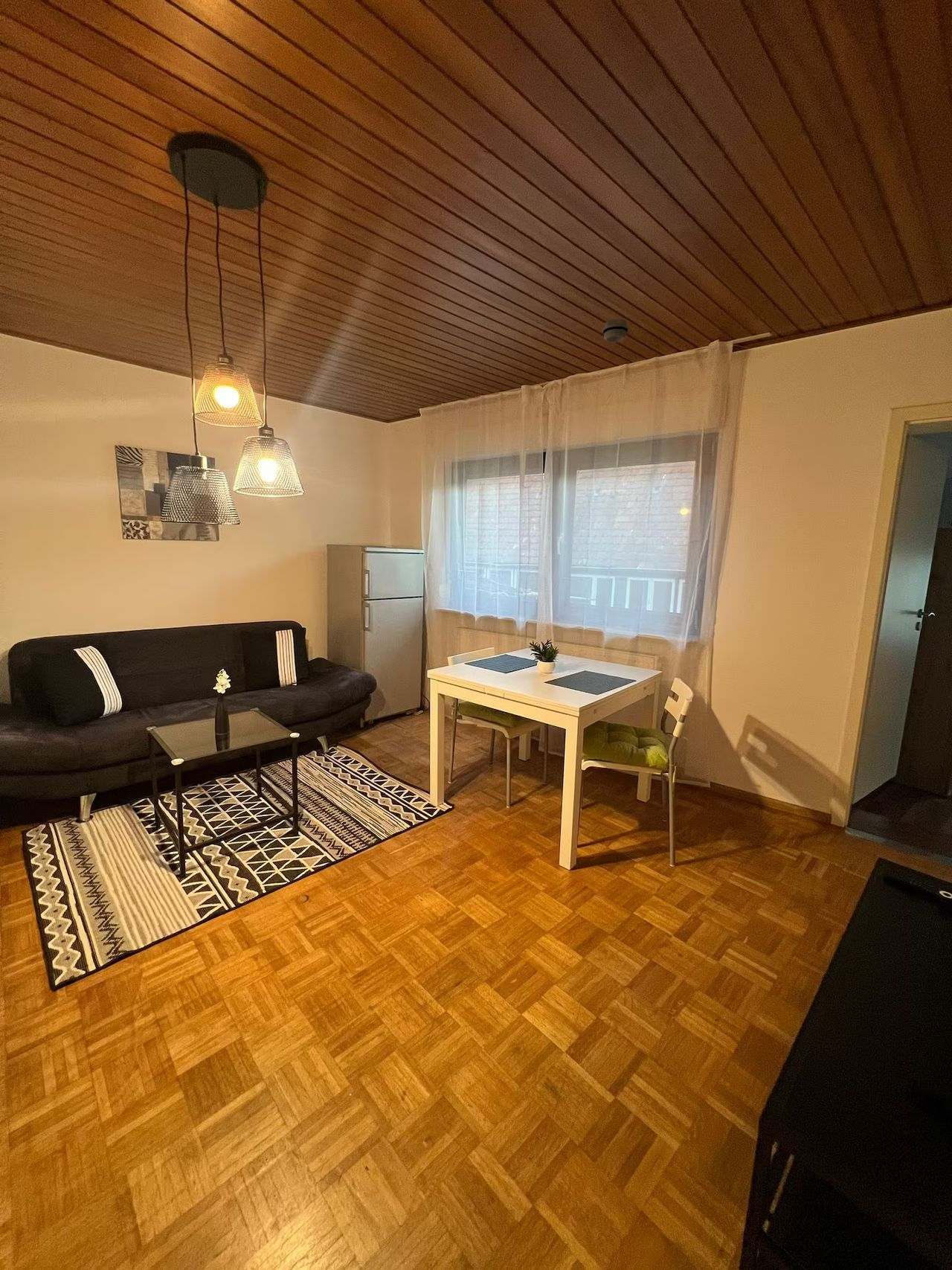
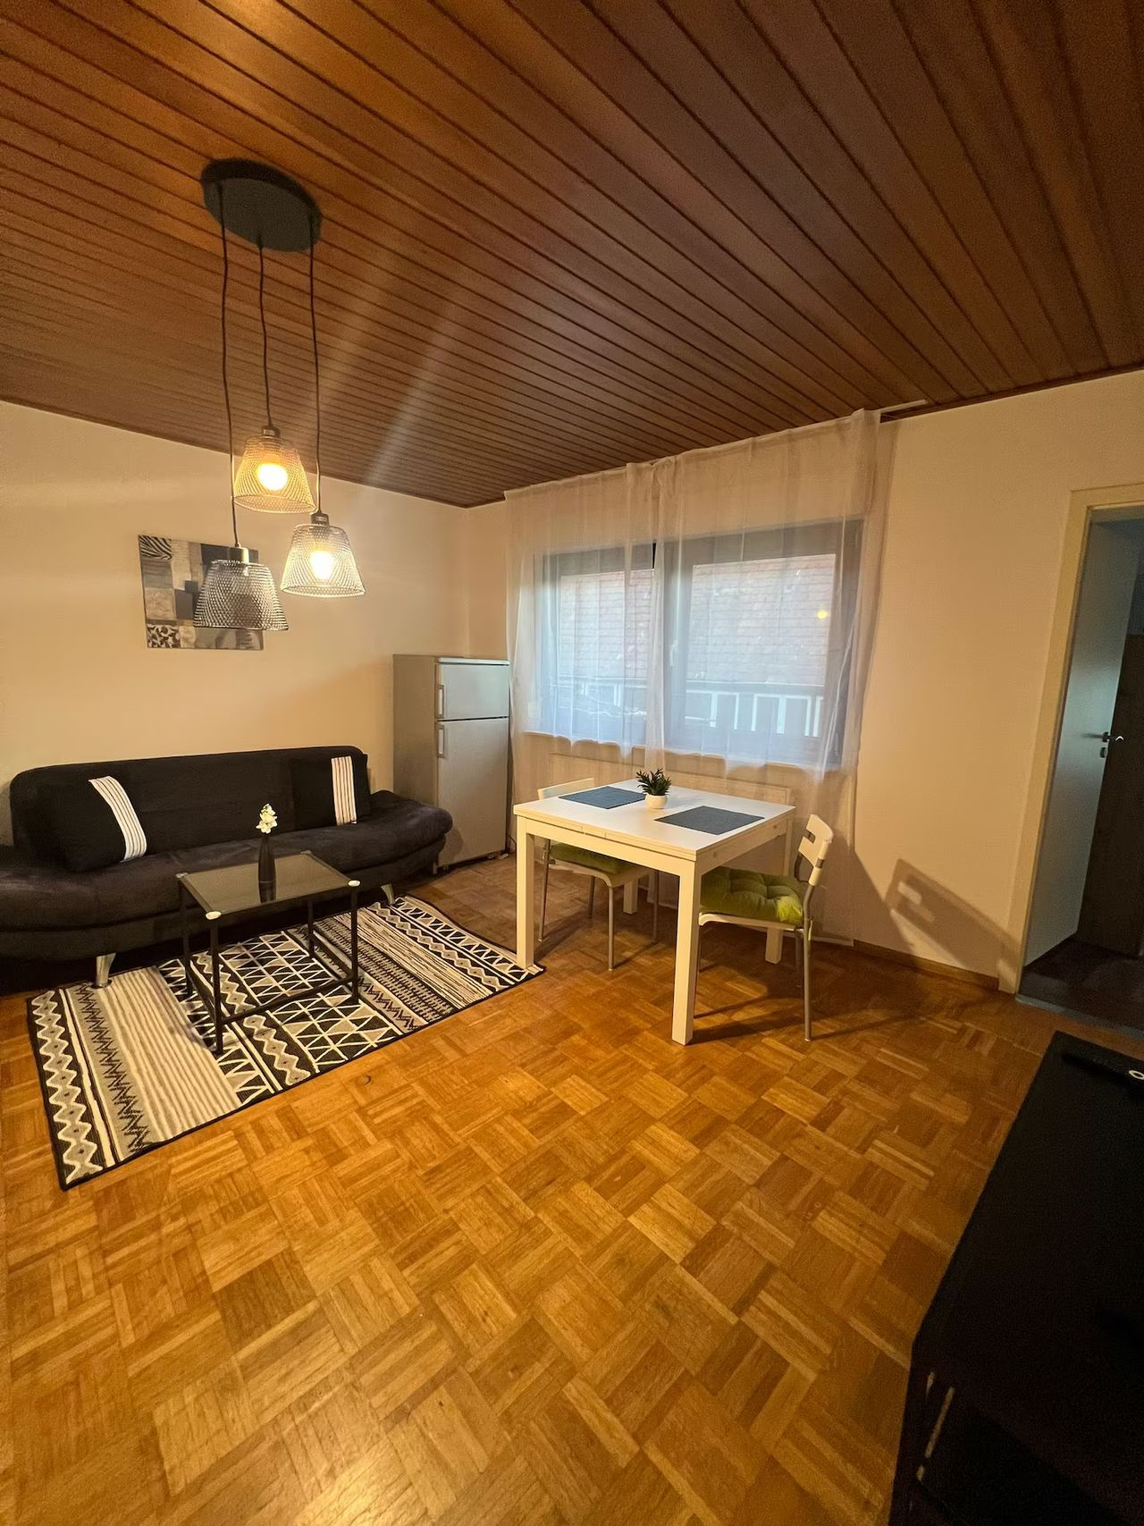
- smoke detector (615, 331)
